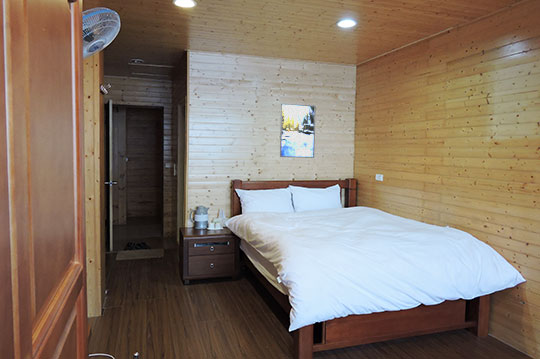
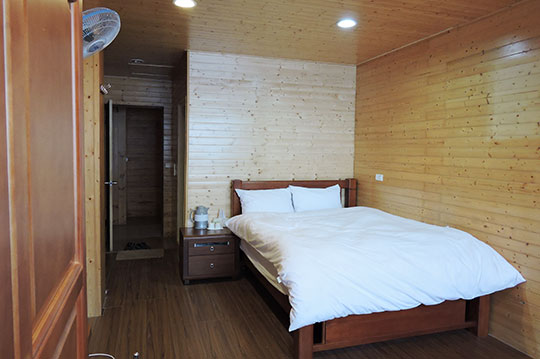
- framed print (297, 131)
